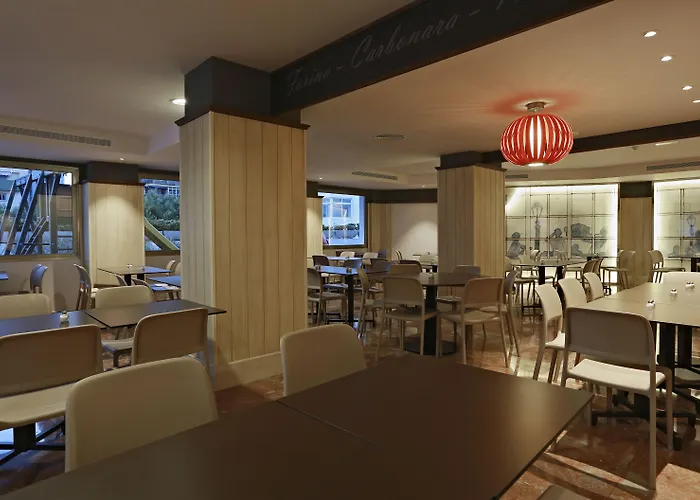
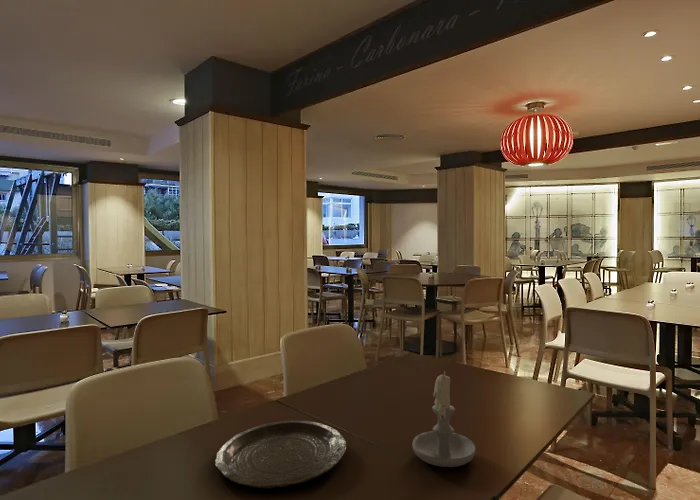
+ candle (443, 414)
+ plate (282, 451)
